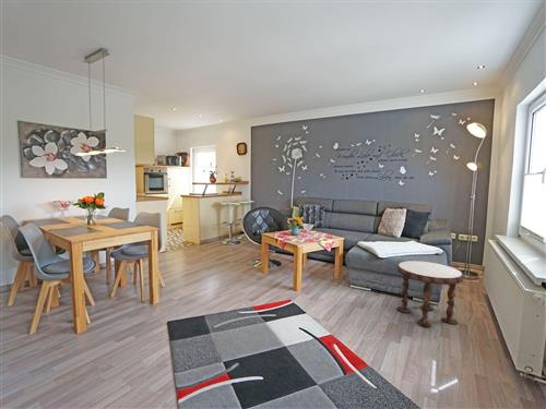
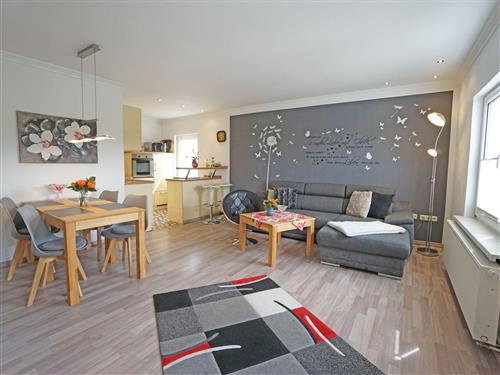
- side table (427, 291)
